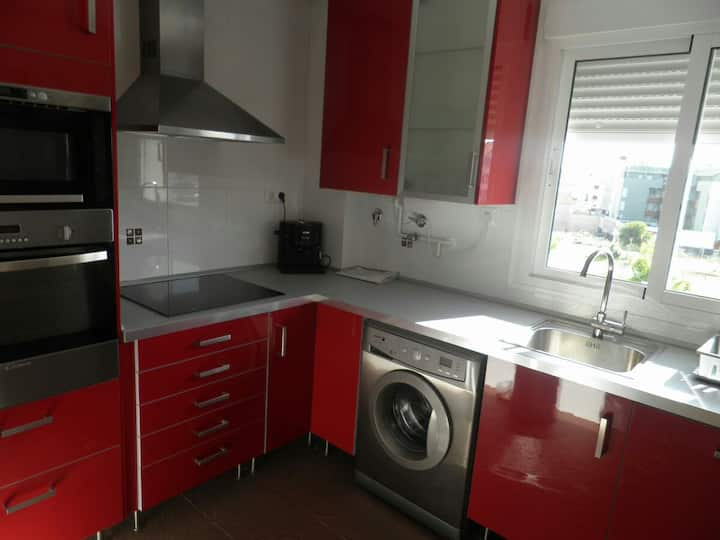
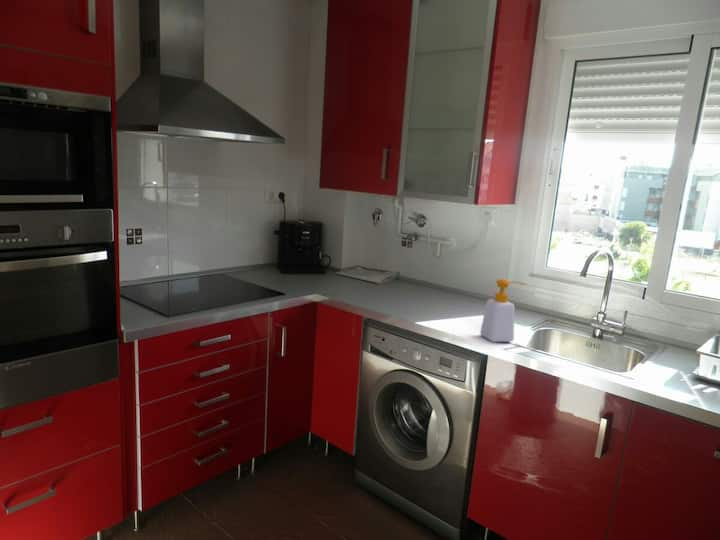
+ soap bottle (505, 309)
